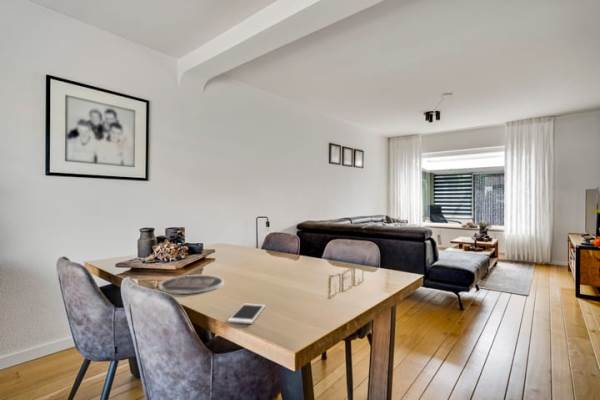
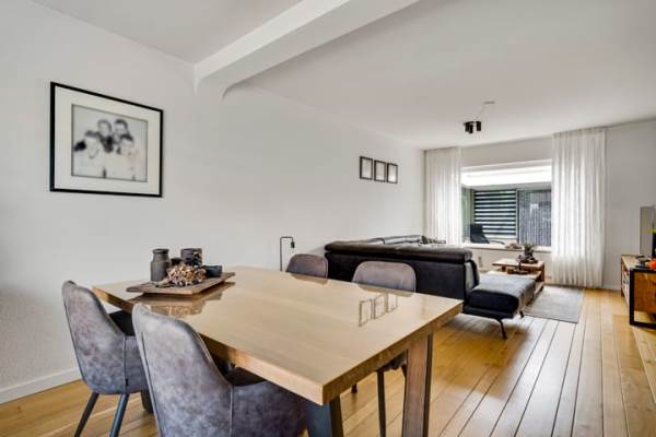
- cell phone (247, 312)
- plate (192, 283)
